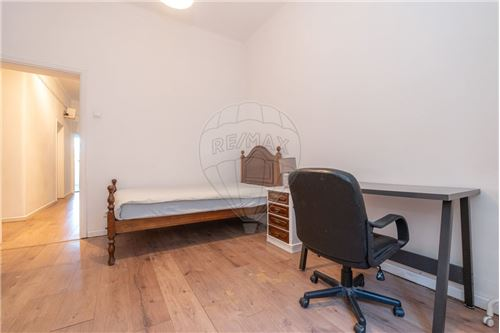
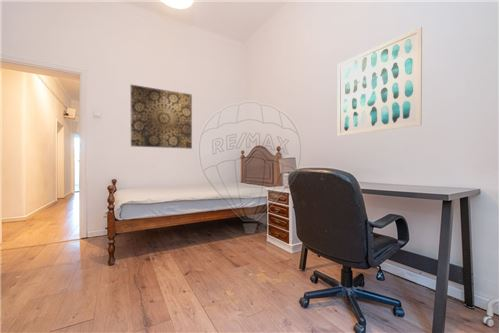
+ wall art (163, 118)
+ wall art (373, 90)
